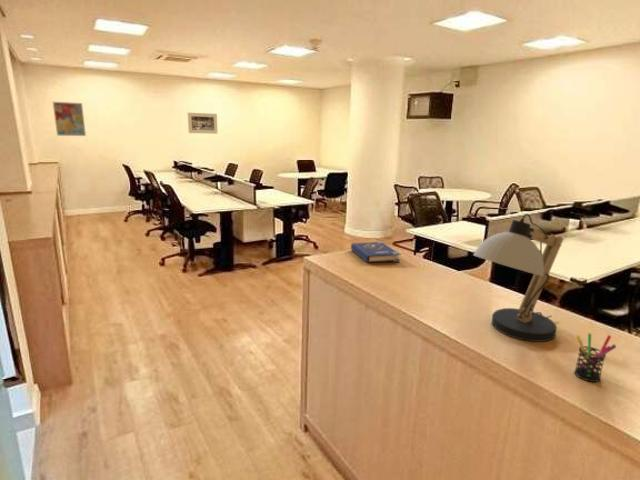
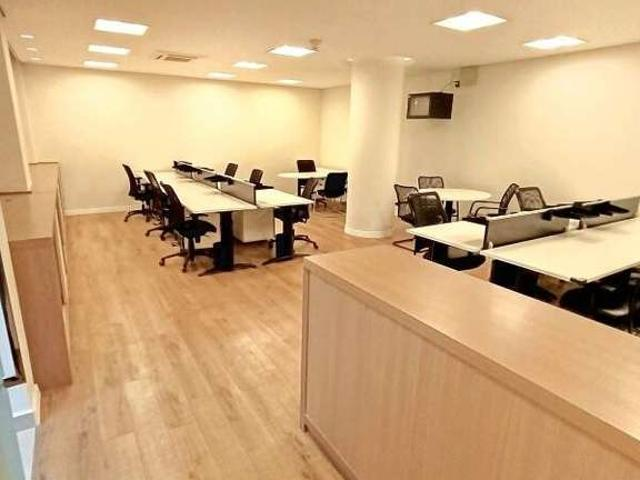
- book (374, 251)
- wall art (69, 119)
- pen holder (592, 354)
- desk lamp (525, 271)
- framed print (202, 123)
